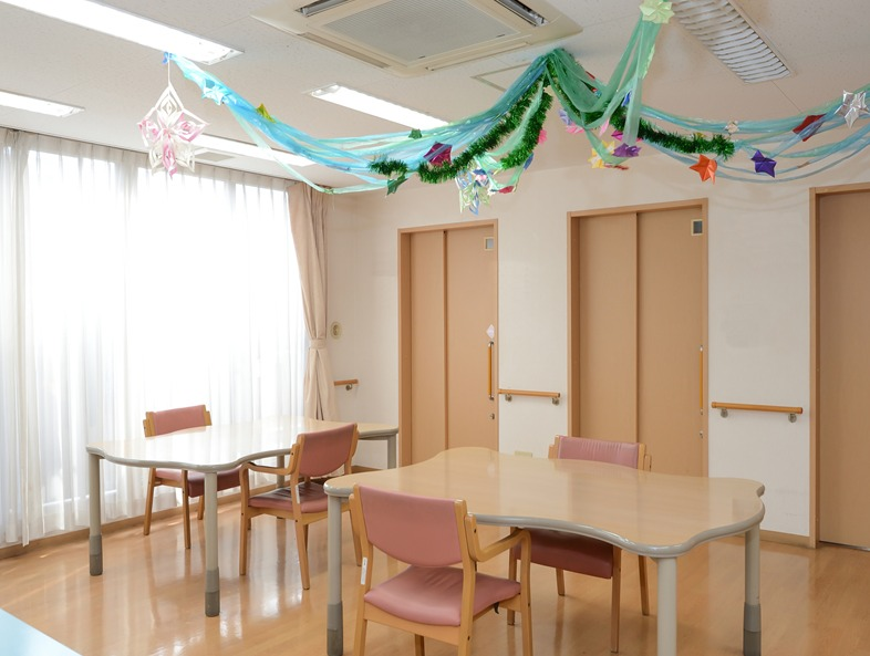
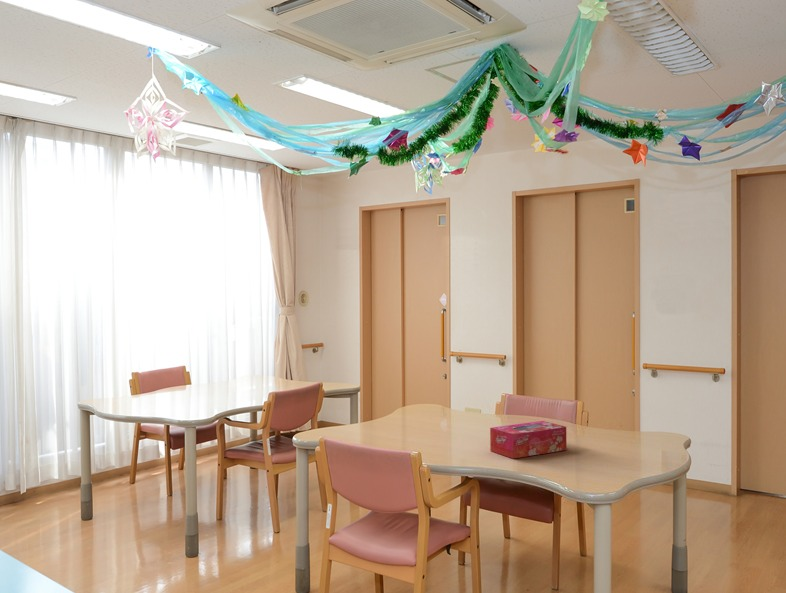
+ tissue box (528, 438)
